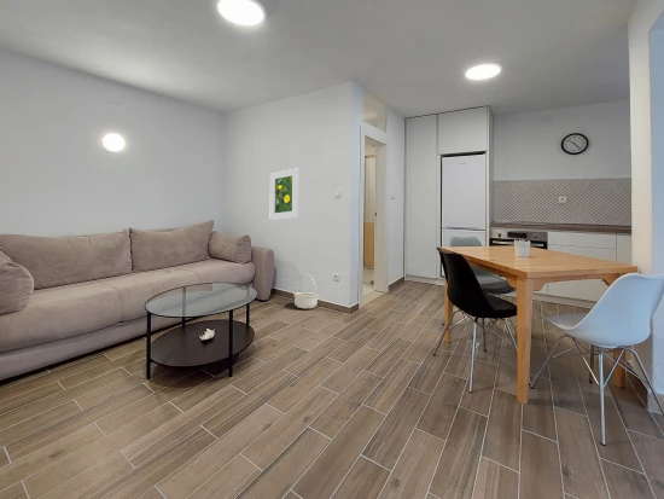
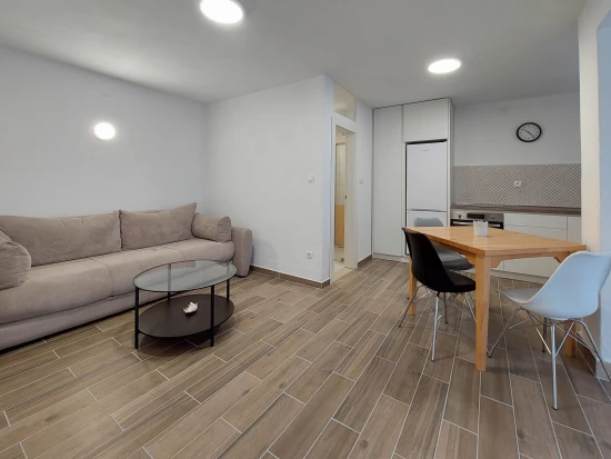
- basket (305, 292)
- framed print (283, 195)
